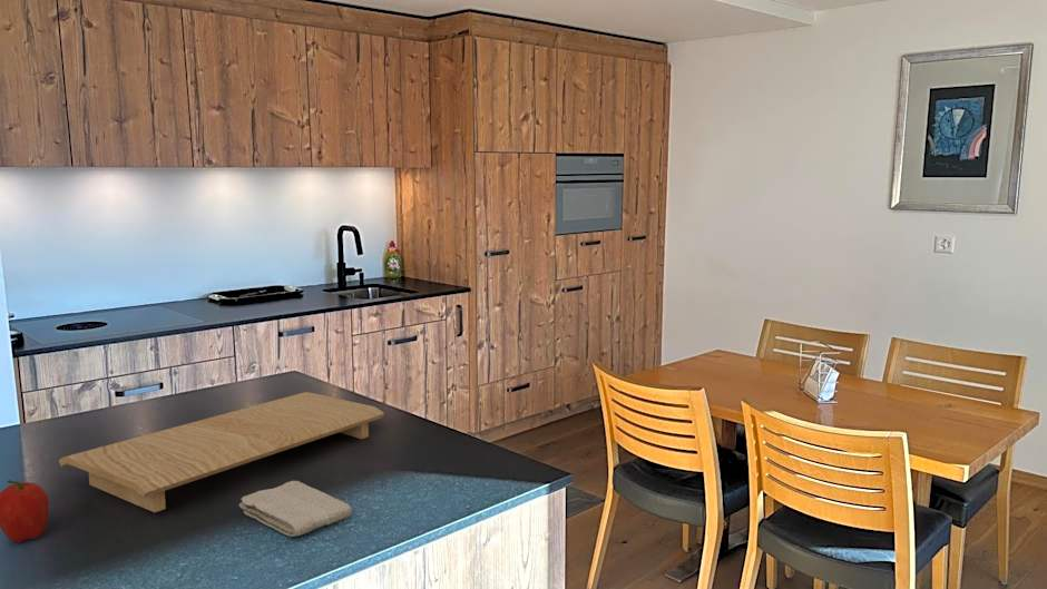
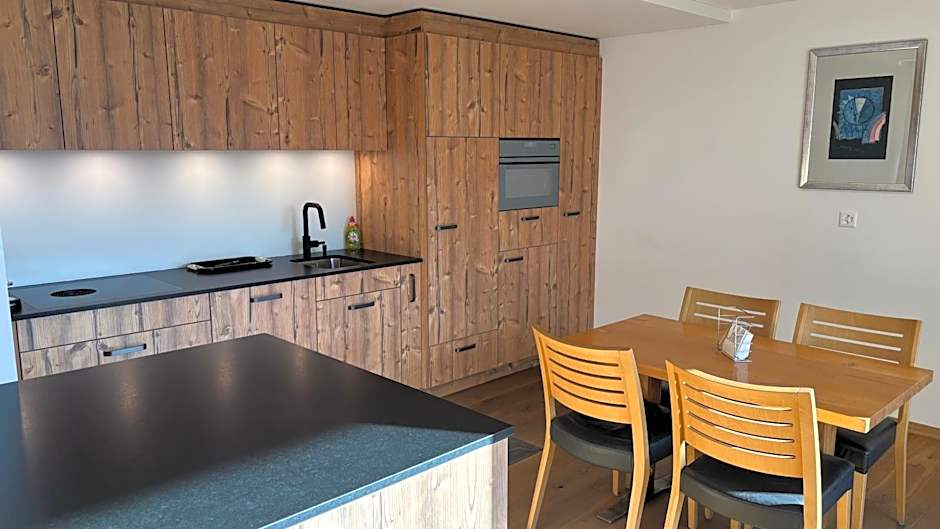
- washcloth (294, 505)
- cutting board (236, 444)
- fruit (22, 508)
